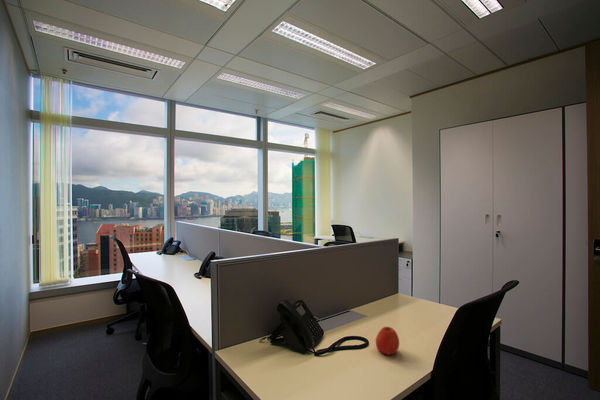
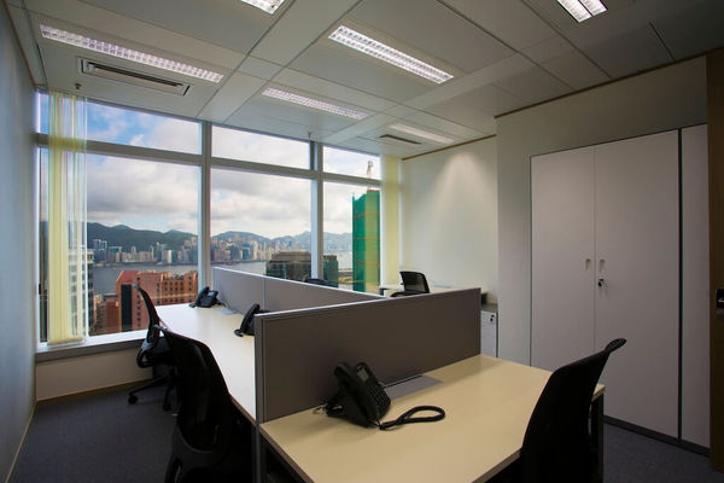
- apple (387, 339)
